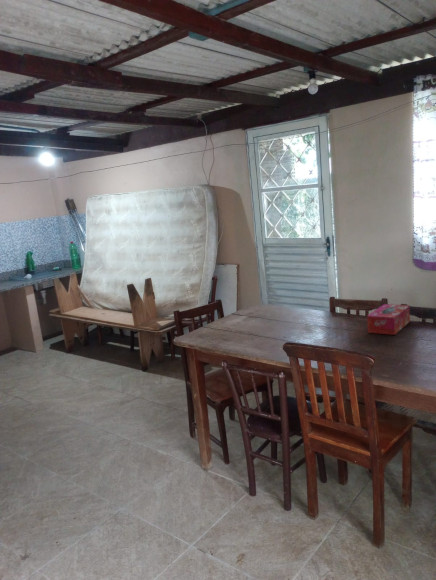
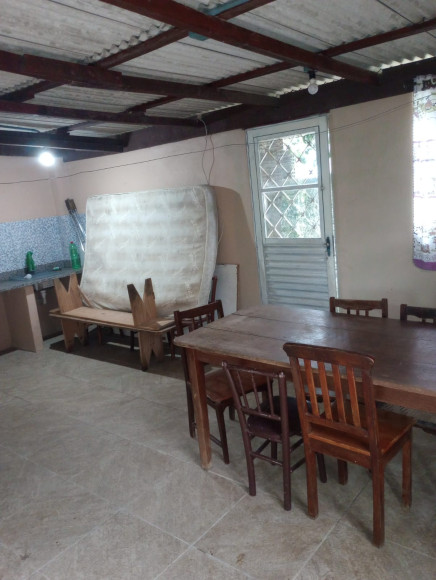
- tissue box (389, 318)
